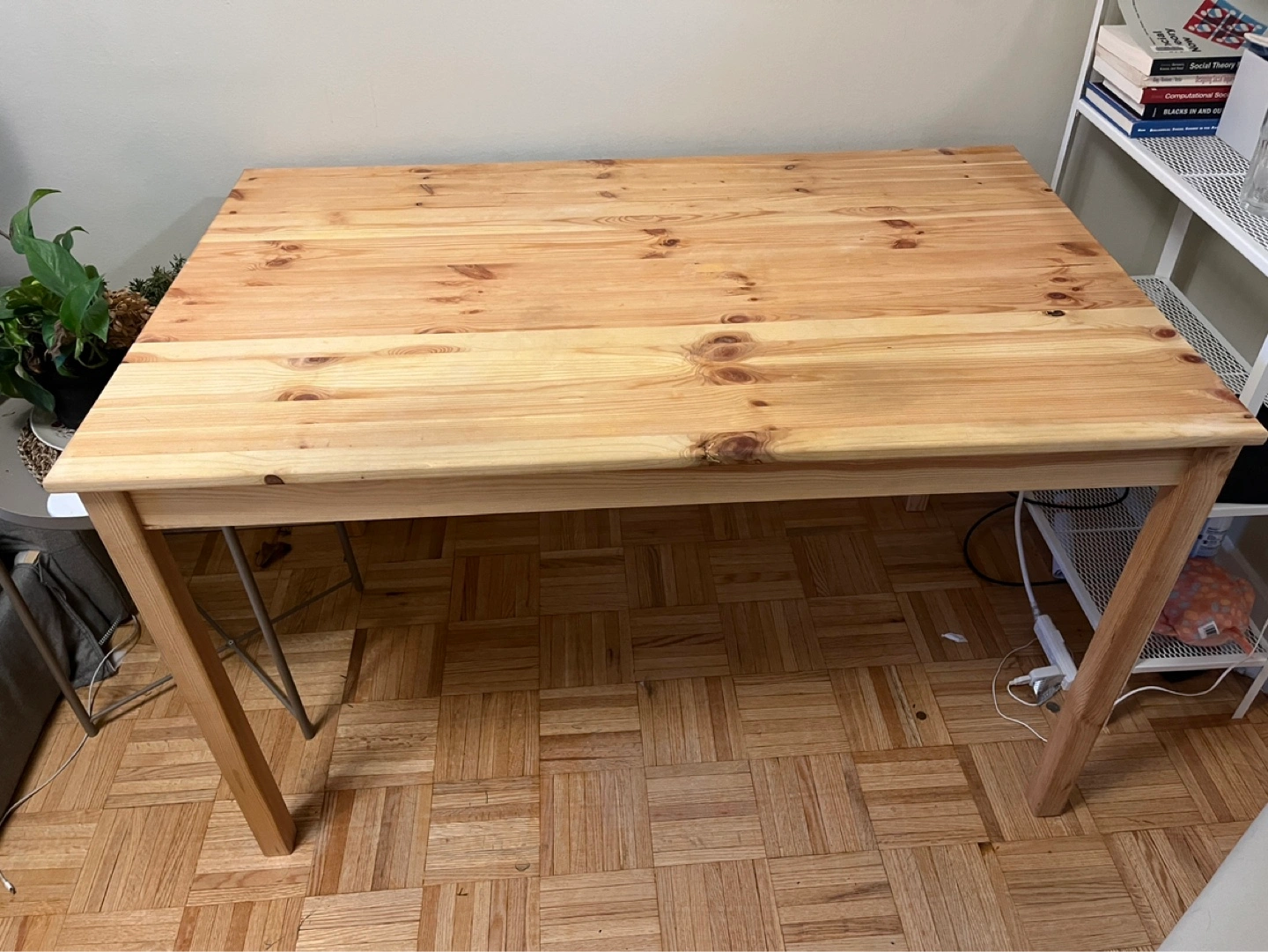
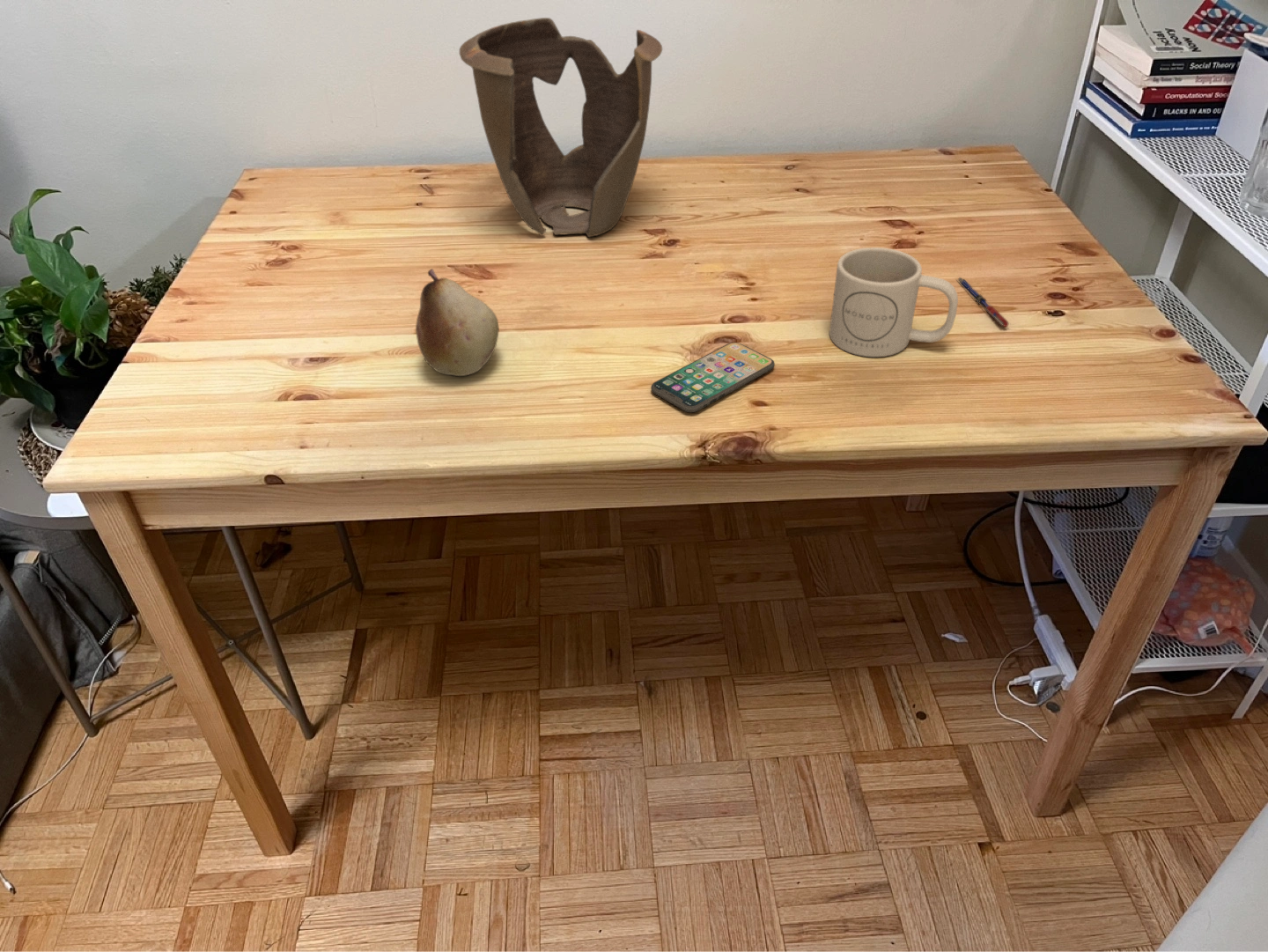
+ decorative bowl (553, 138)
+ mug (894, 305)
+ pen (982, 299)
+ fruit (457, 321)
+ smartphone (713, 375)
